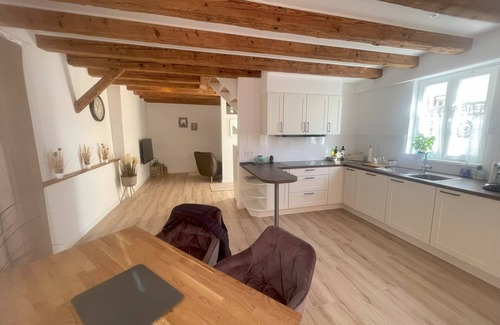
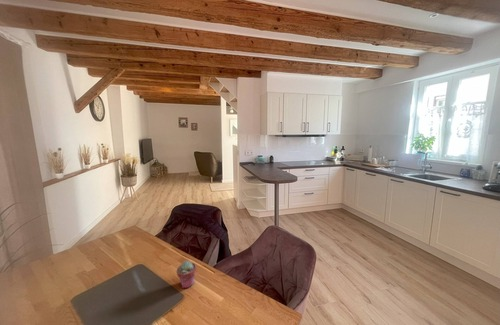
+ potted succulent (186, 272)
